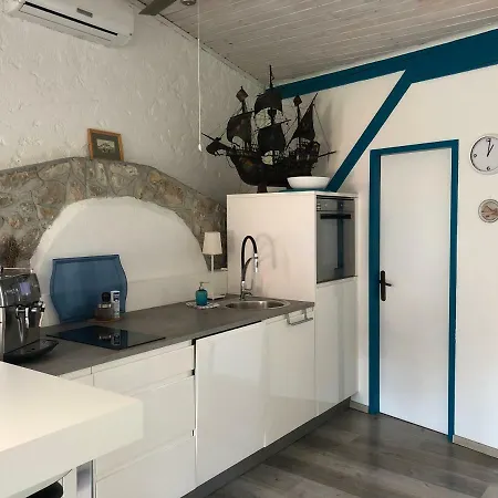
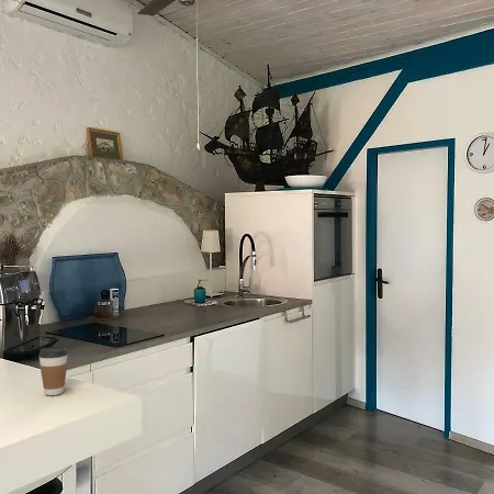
+ coffee cup (53, 370)
